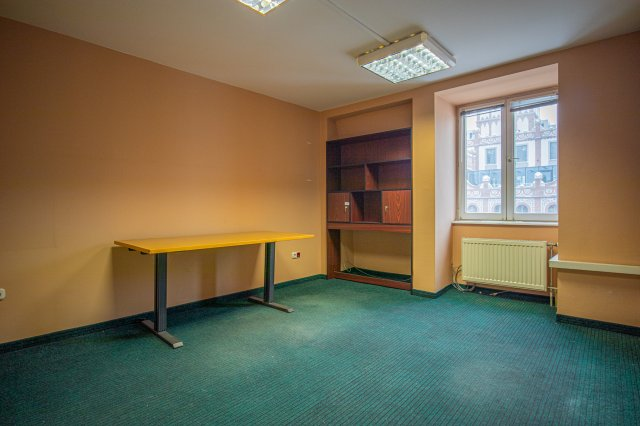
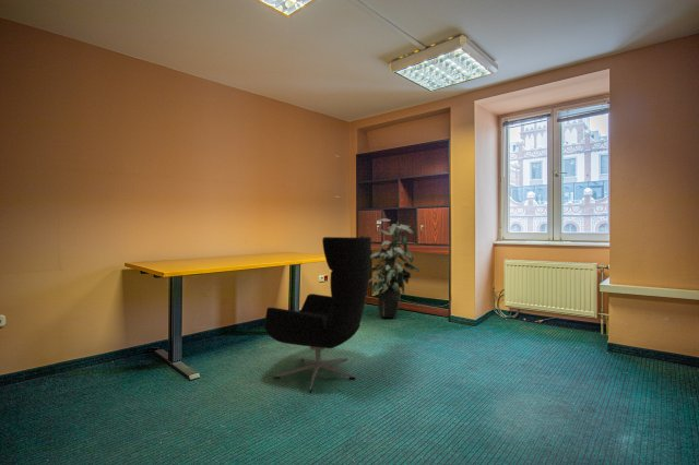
+ indoor plant (390, 267)
+ office chair (320, 305)
